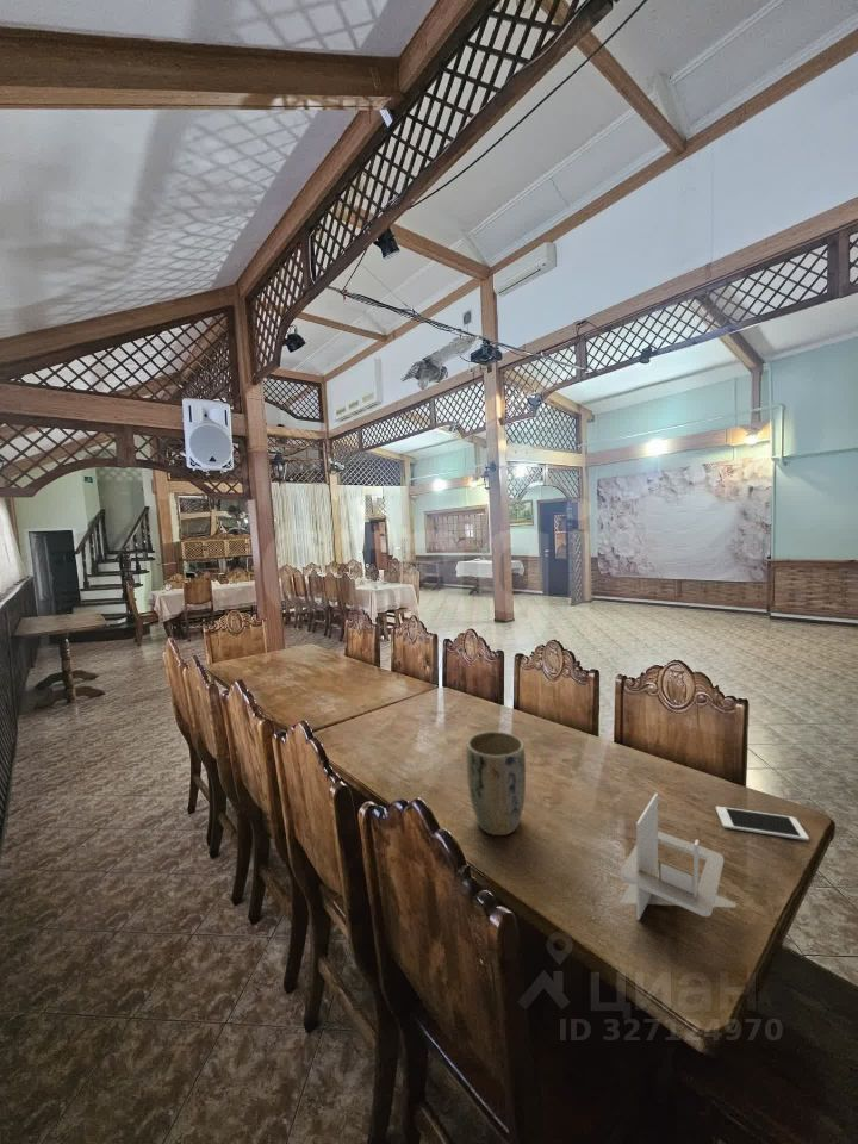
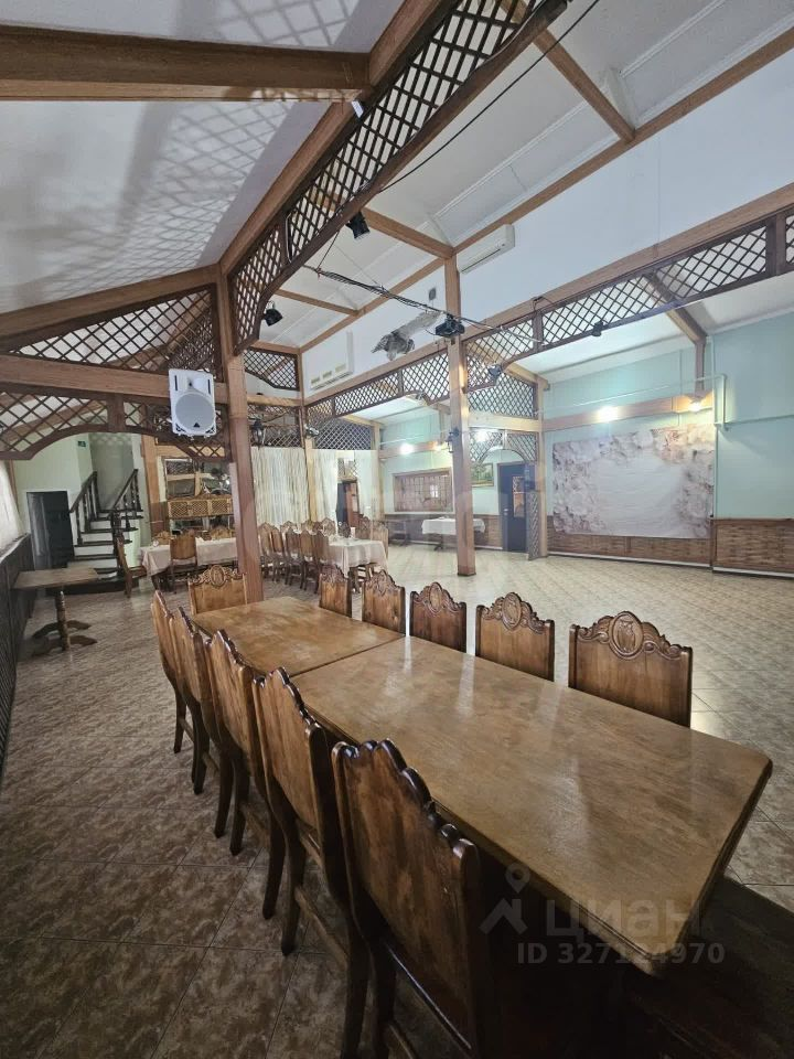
- plant pot (496, 783)
- cell phone (759, 822)
- napkin holder (673, 865)
